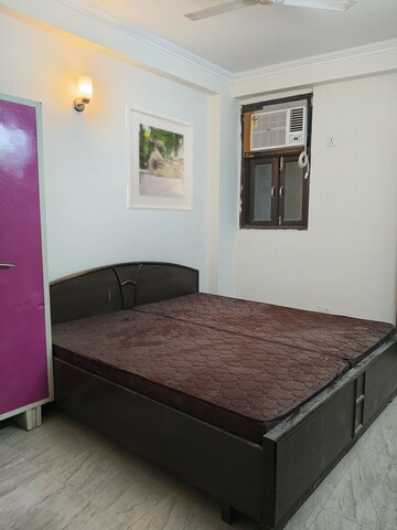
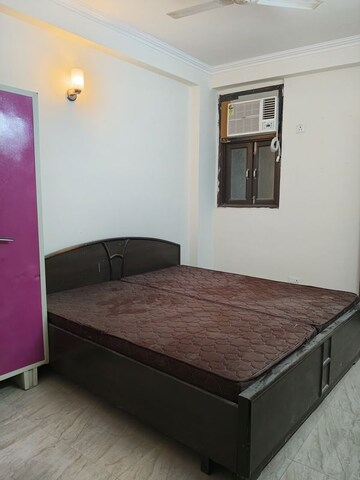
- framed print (162, 163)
